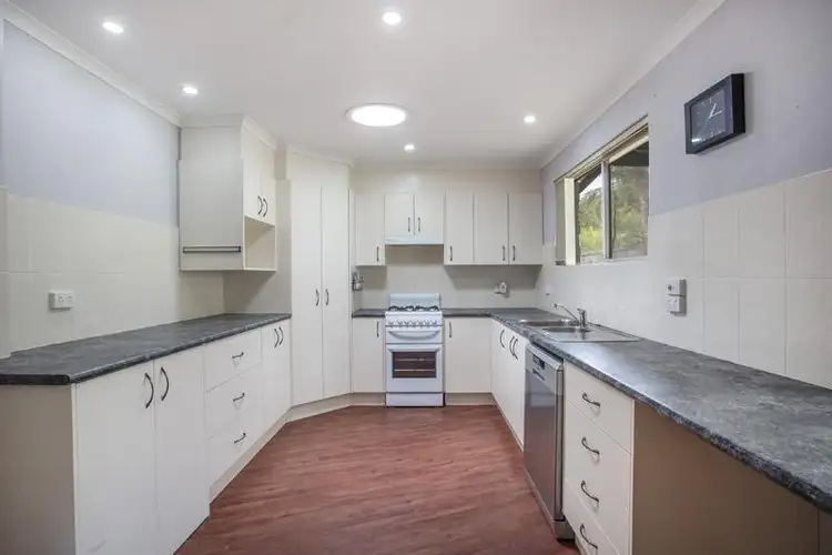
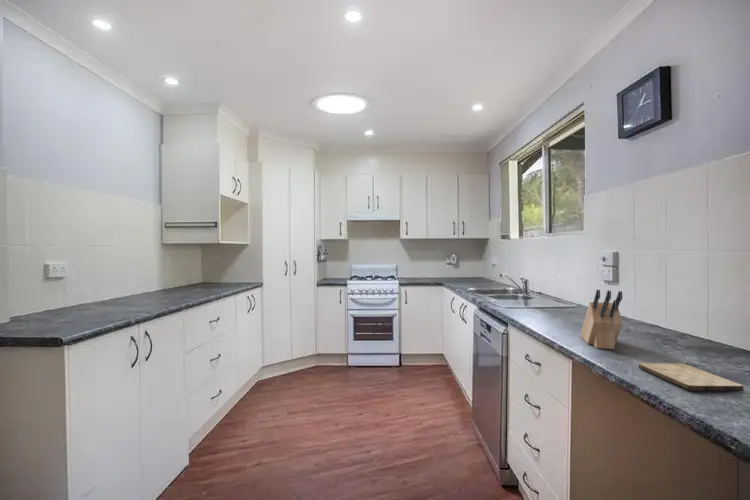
+ knife block (601, 315)
+ cutting board (686, 375)
